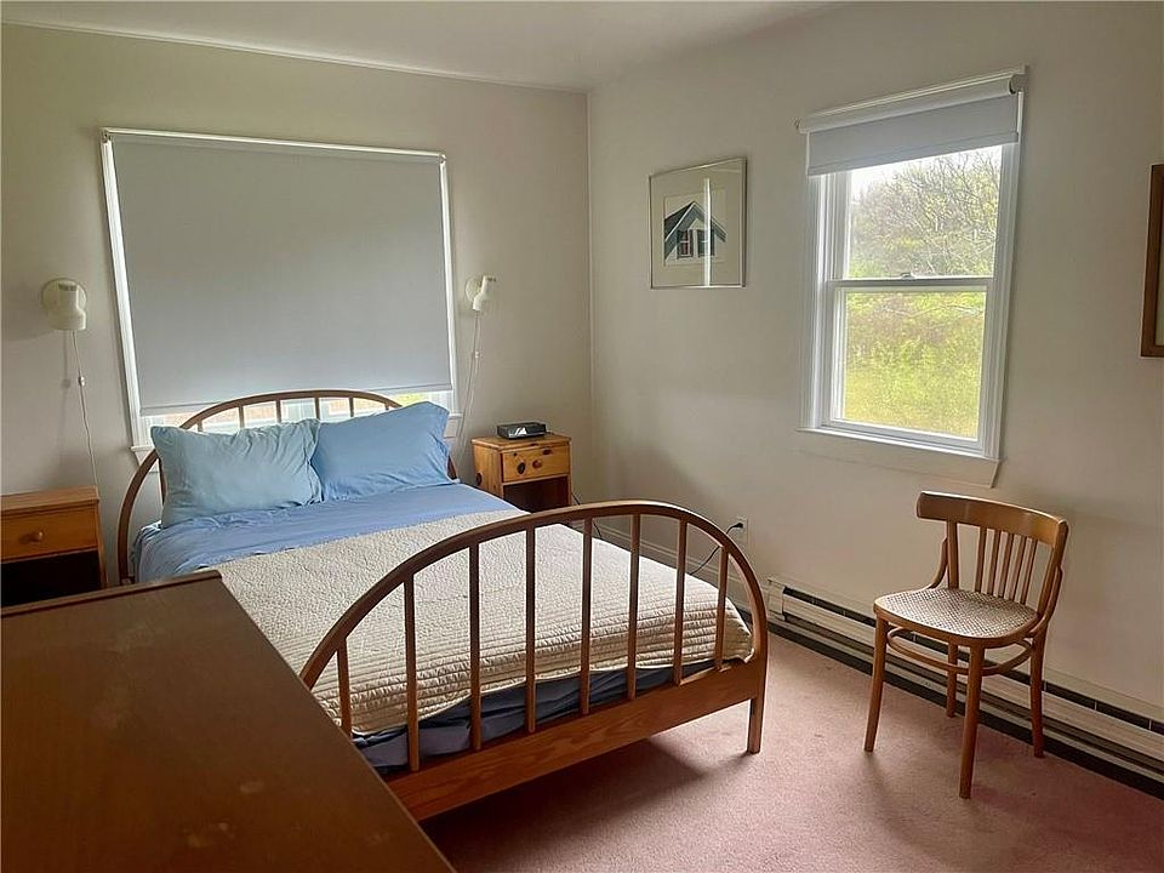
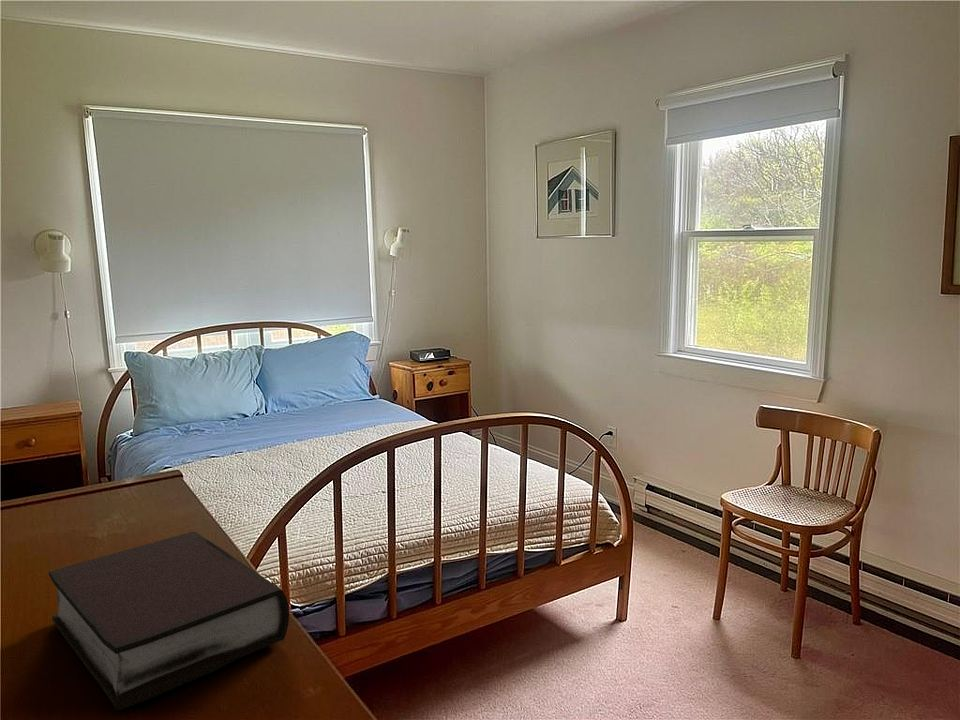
+ bible (166, 604)
